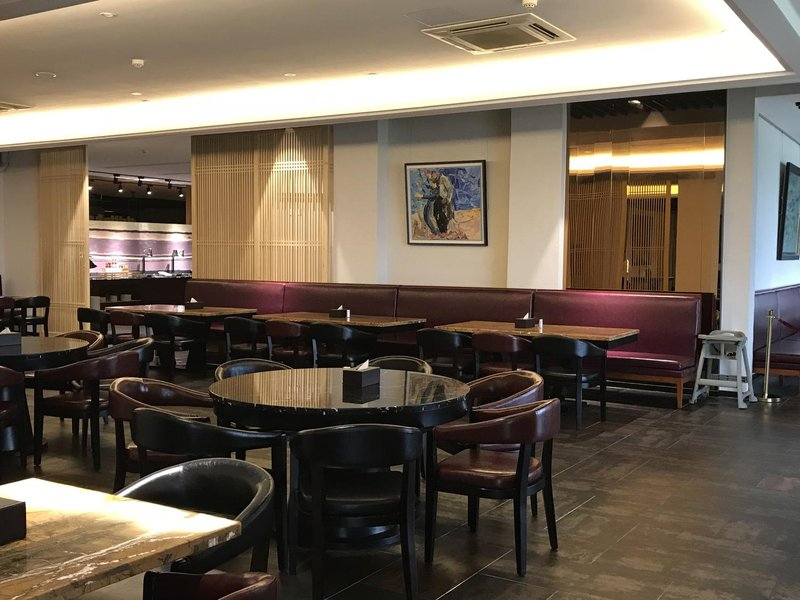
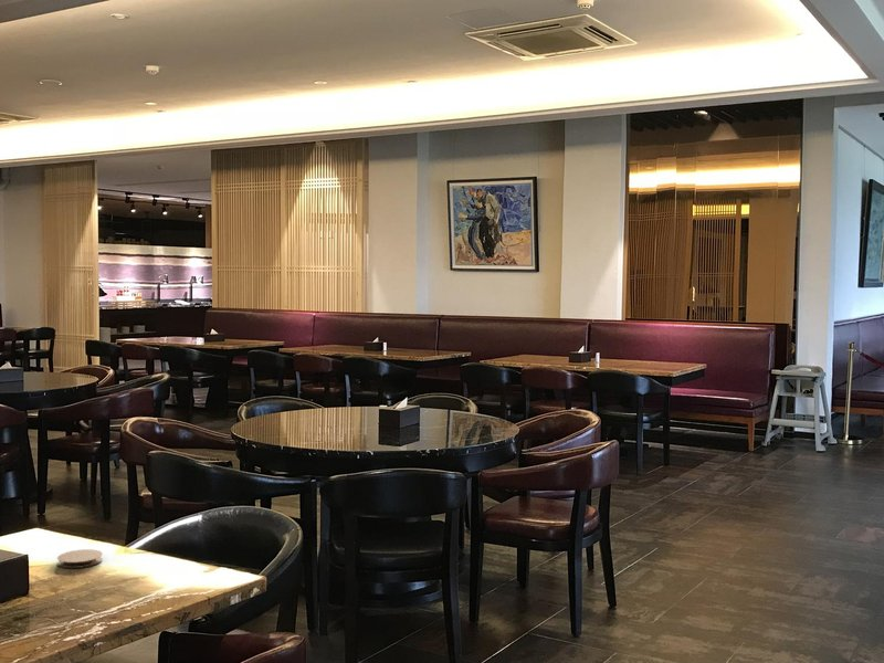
+ coaster (80, 558)
